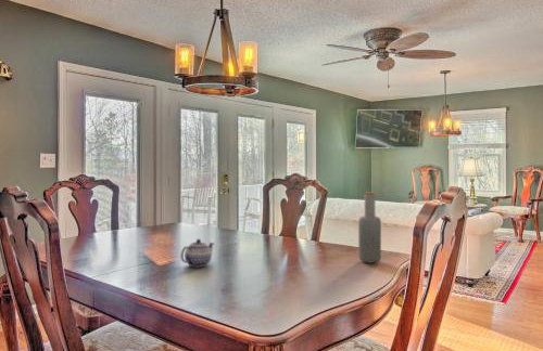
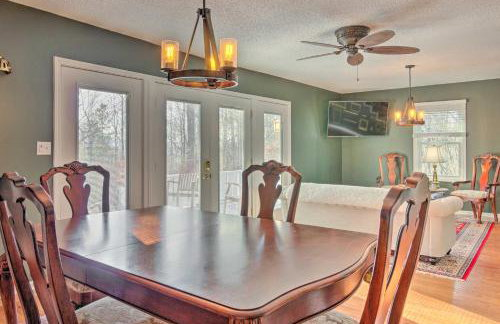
- bottle (369, 226)
- teapot (198, 251)
